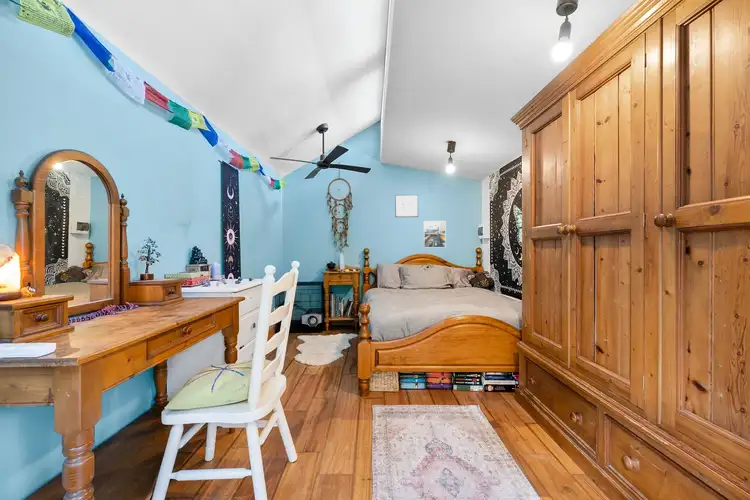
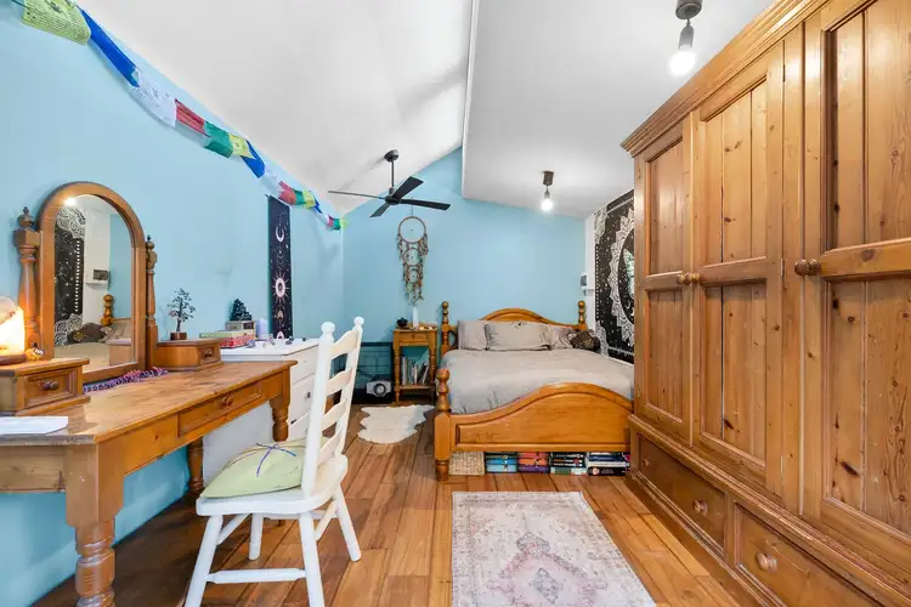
- wall art (406, 206)
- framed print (434, 234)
